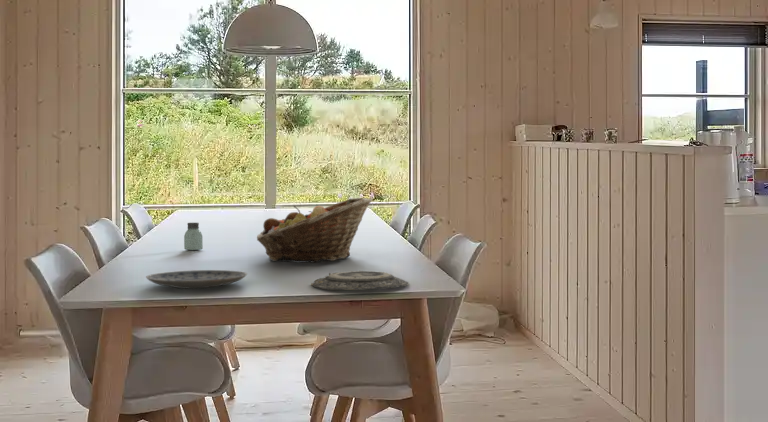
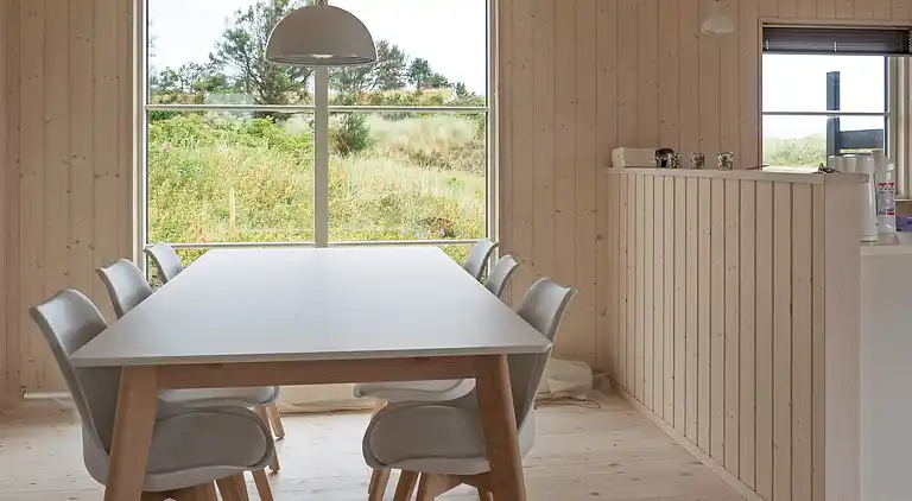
- plate (197, 280)
- saltshaker (193, 236)
- fruit basket (314, 228)
- plate (360, 278)
